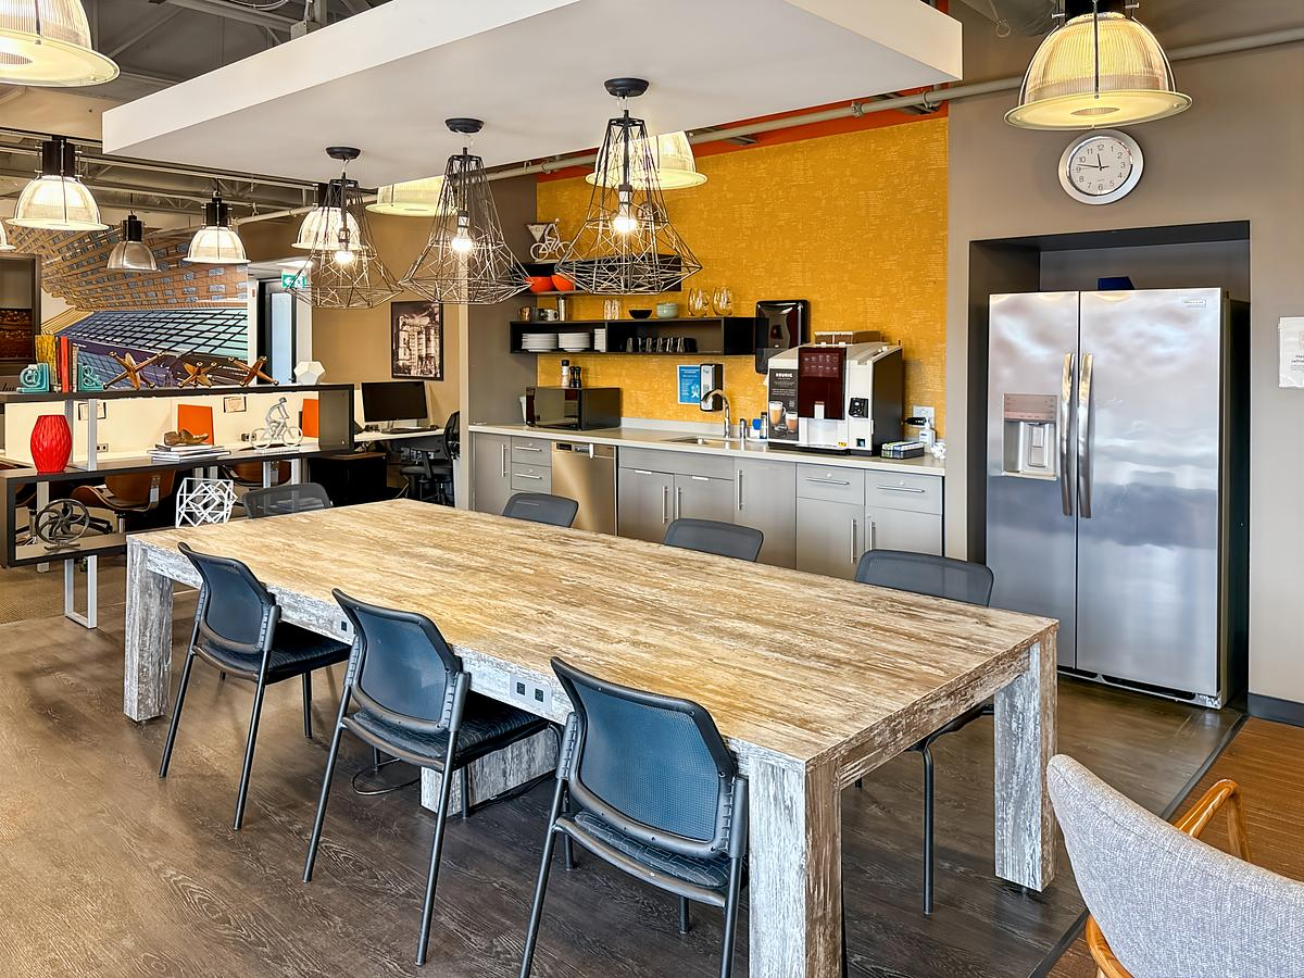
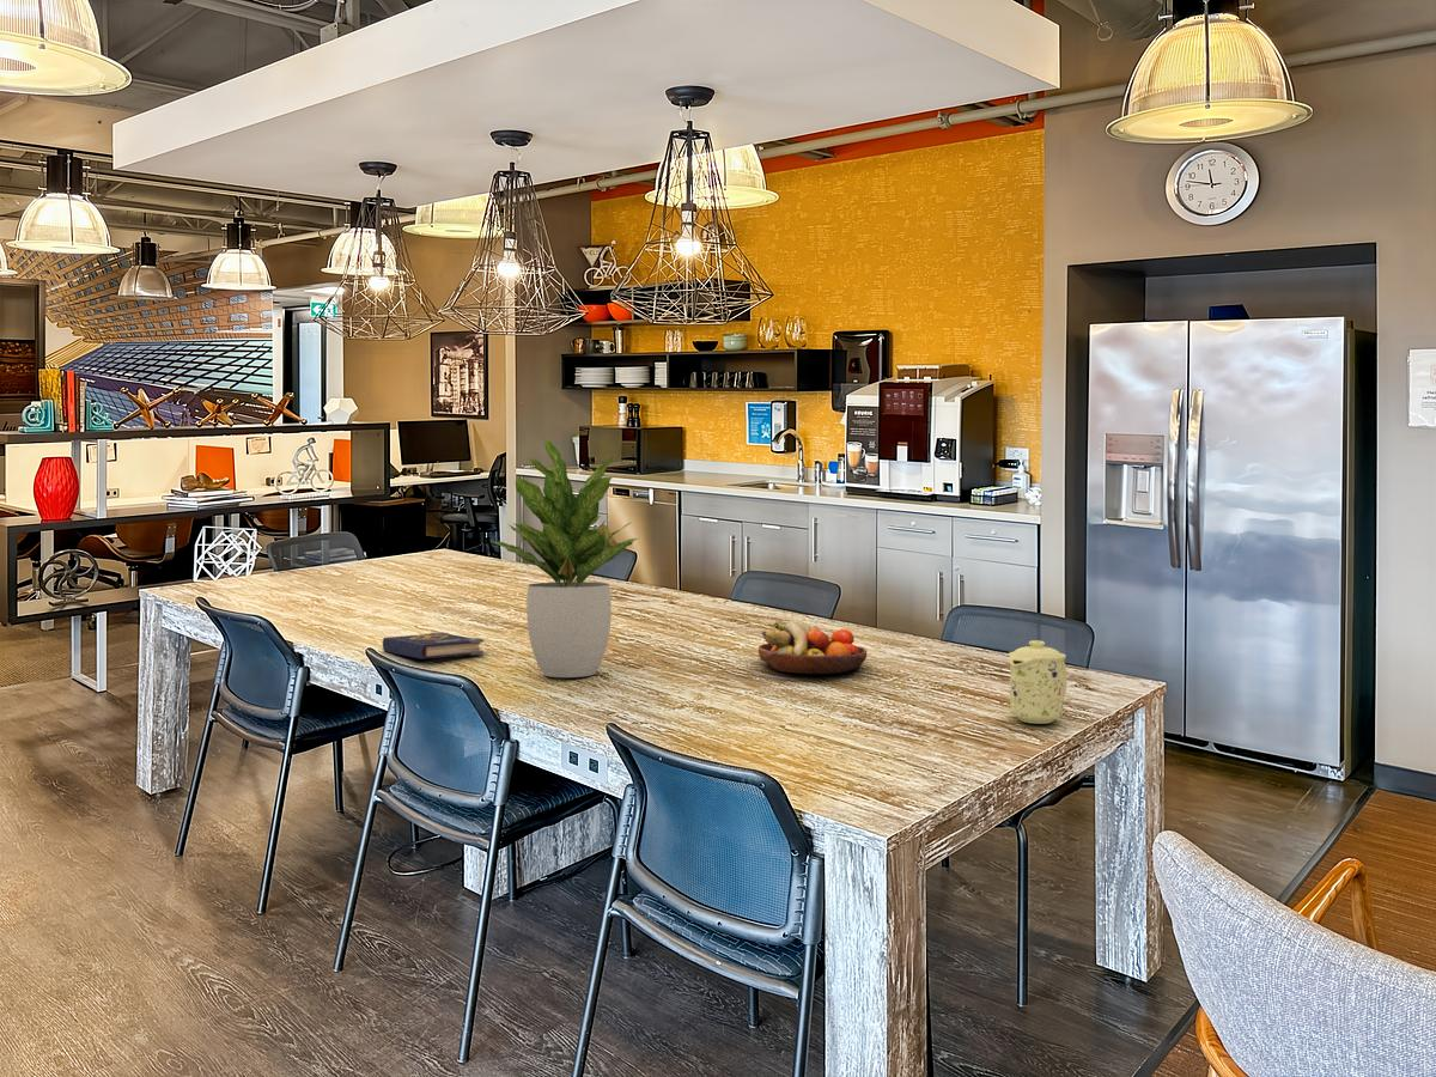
+ mug (1039, 680)
+ book (432, 645)
+ potted plant (573, 556)
+ fruit bowl (811, 644)
